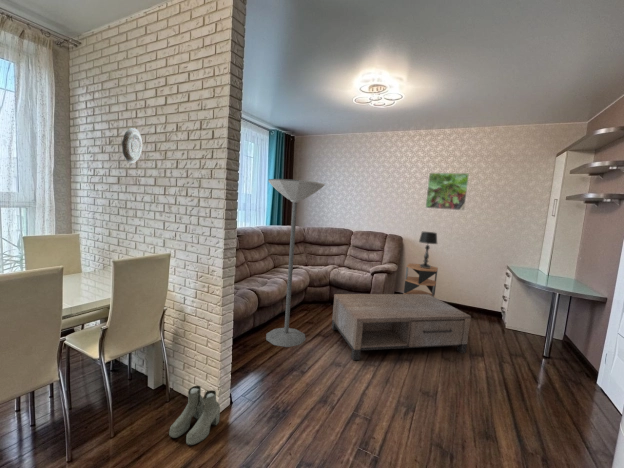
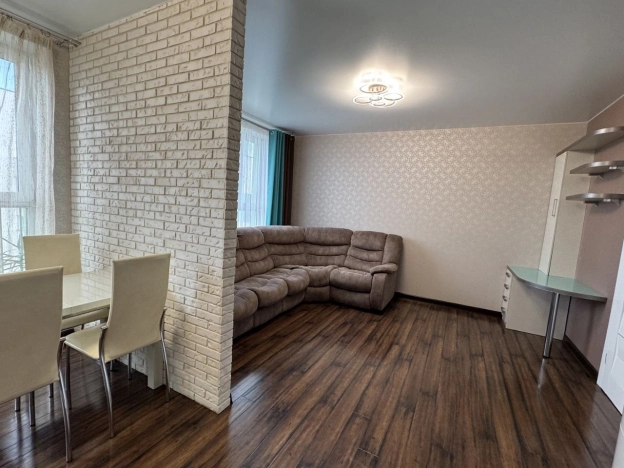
- side table (418, 286)
- floor lamp (291, 261)
- decorative plate (133, 145)
- coffee table (396, 322)
- table lamp (427, 249)
- boots (196, 411)
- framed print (446, 191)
